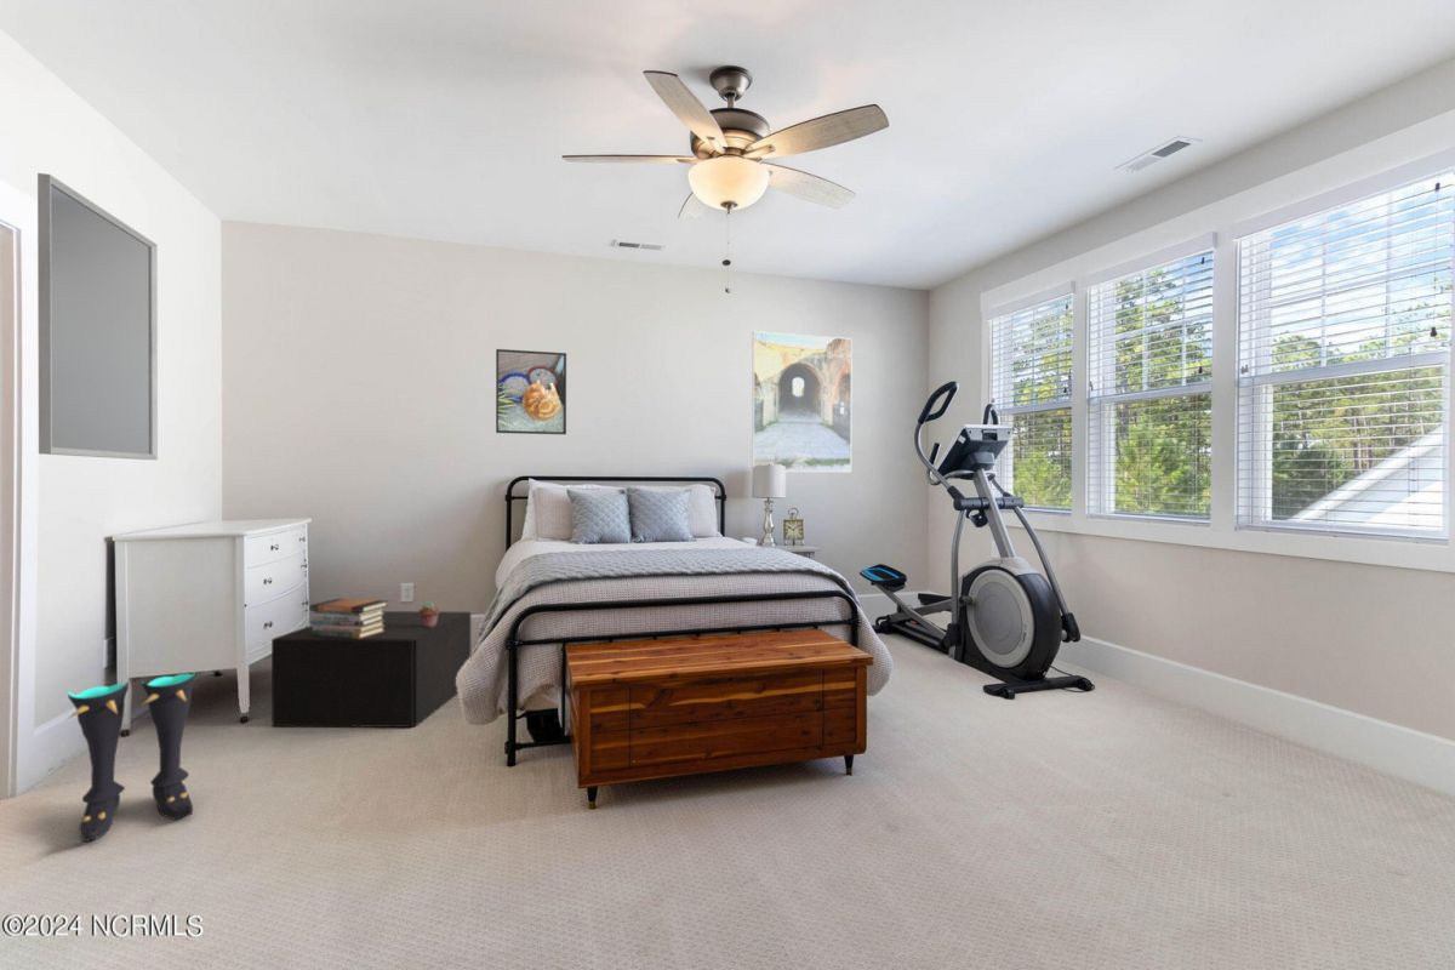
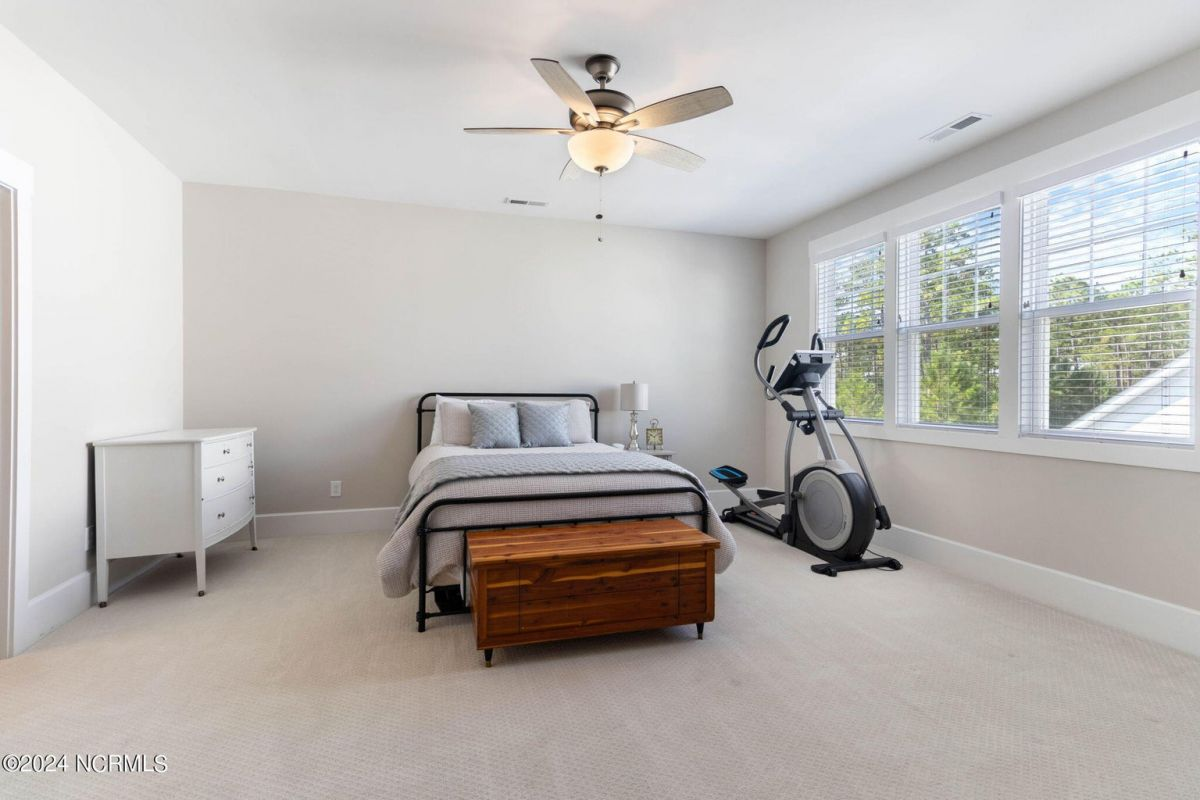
- nightstand (381, 662)
- home mirror (104, 335)
- potted succulent (429, 612)
- boots (116, 746)
- book stack (348, 617)
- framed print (803, 403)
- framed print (531, 392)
